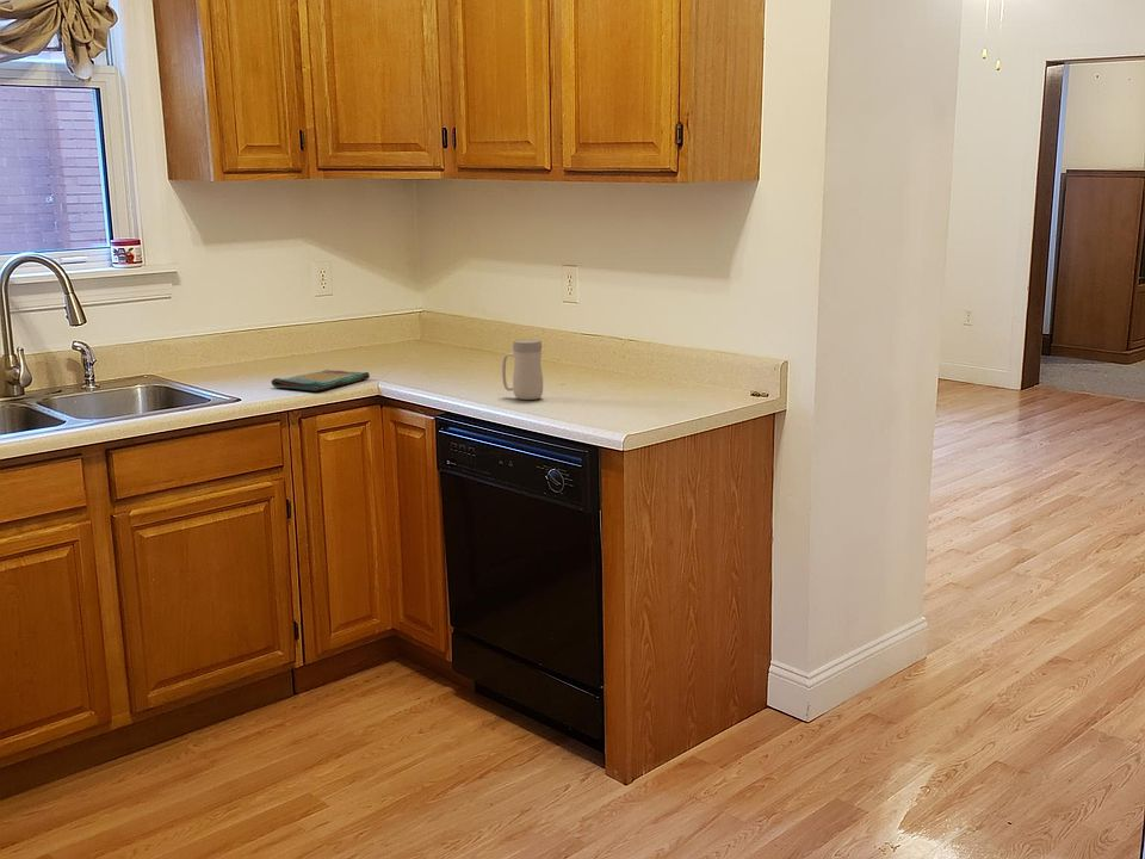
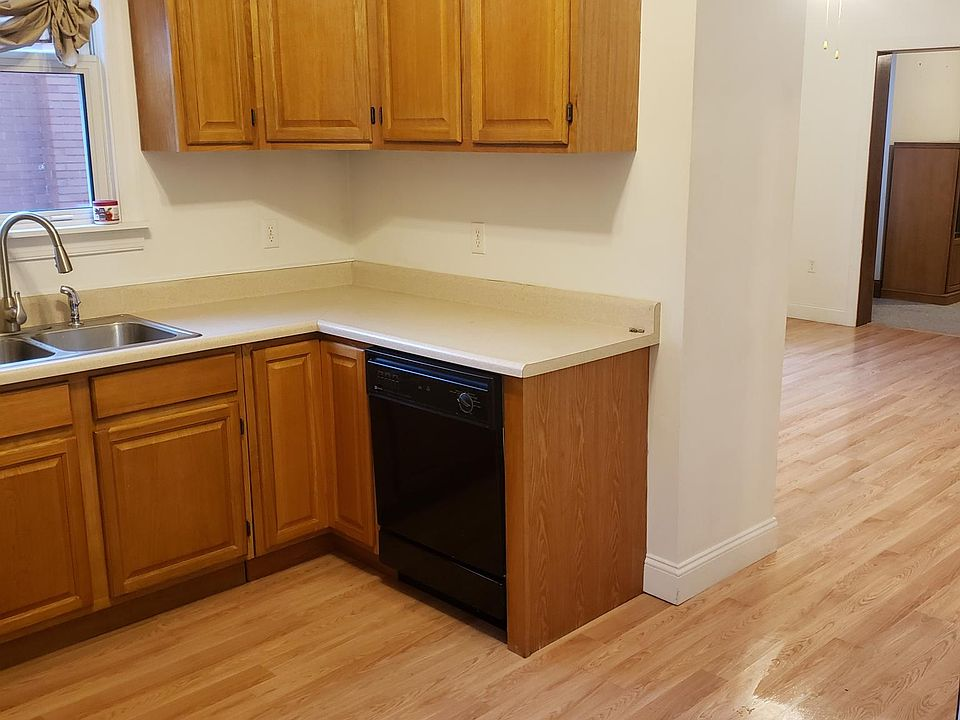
- mug (522, 369)
- dish towel (321, 378)
